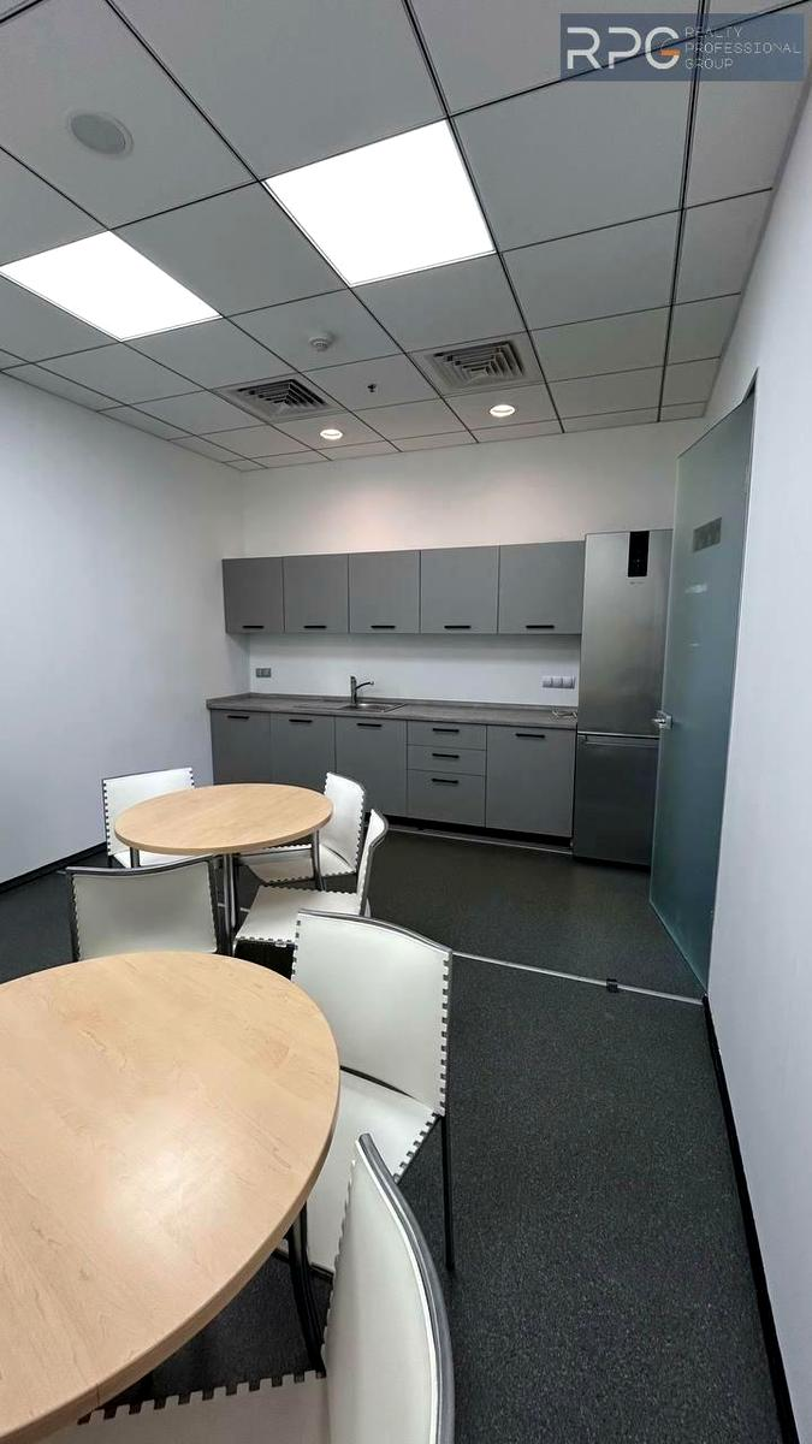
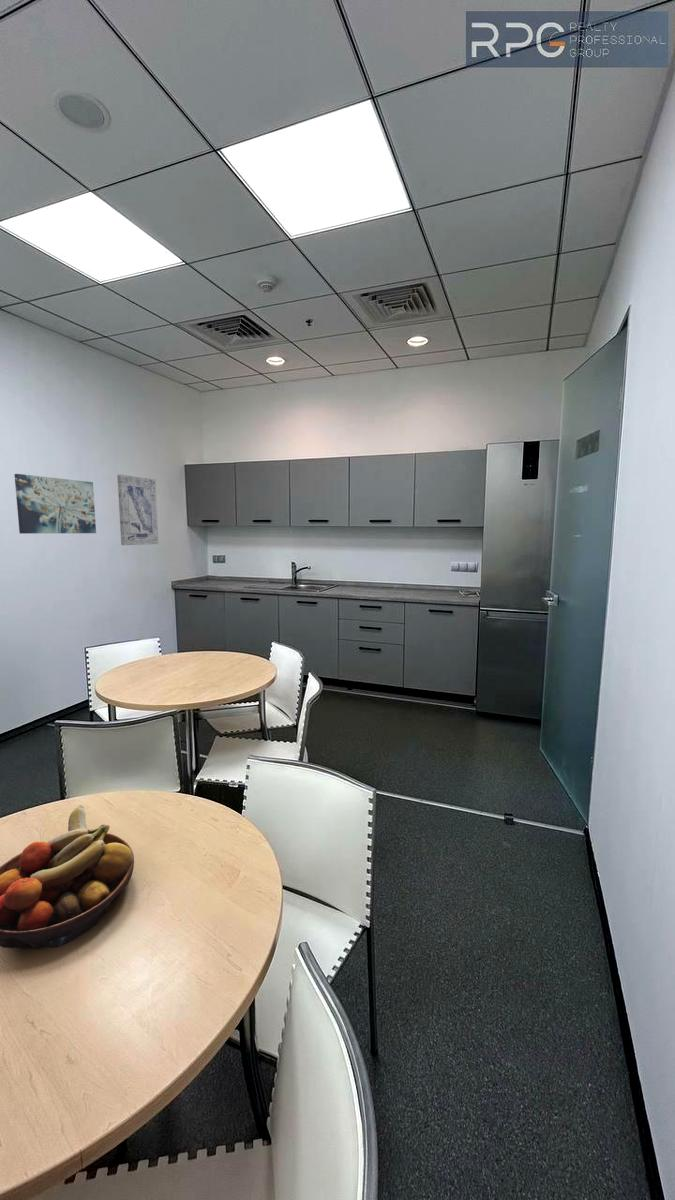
+ wall art (138, 511)
+ wall art (58, 506)
+ fruit bowl (58, 869)
